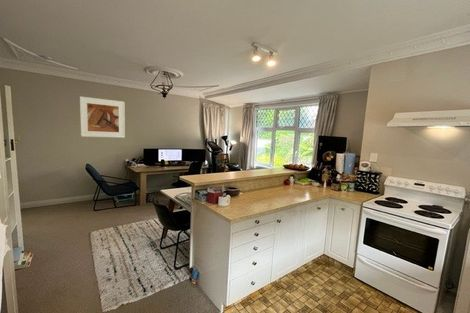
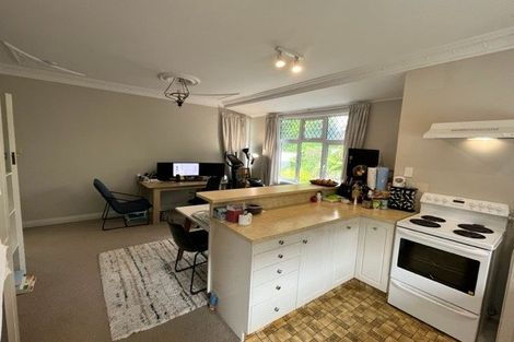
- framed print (103, 118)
